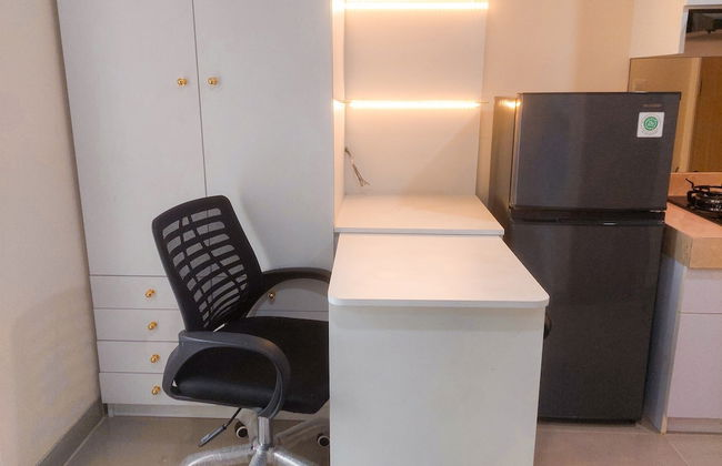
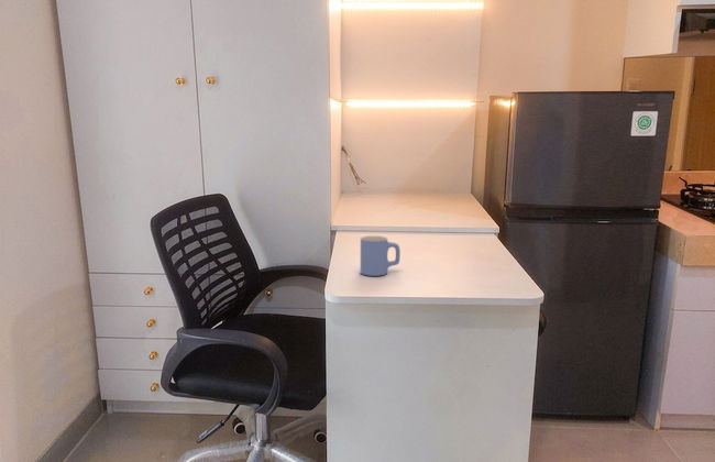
+ mug (380, 255)
